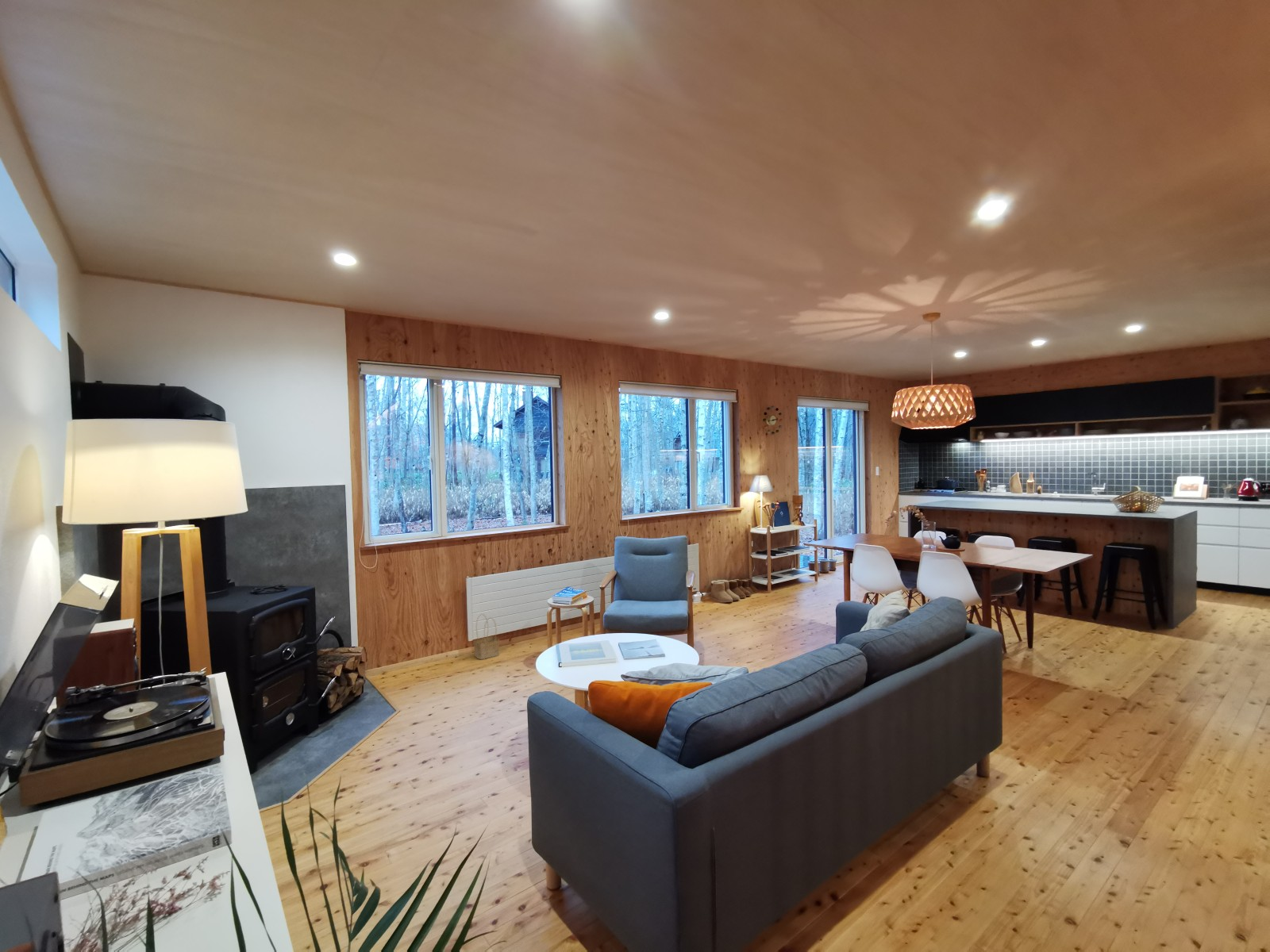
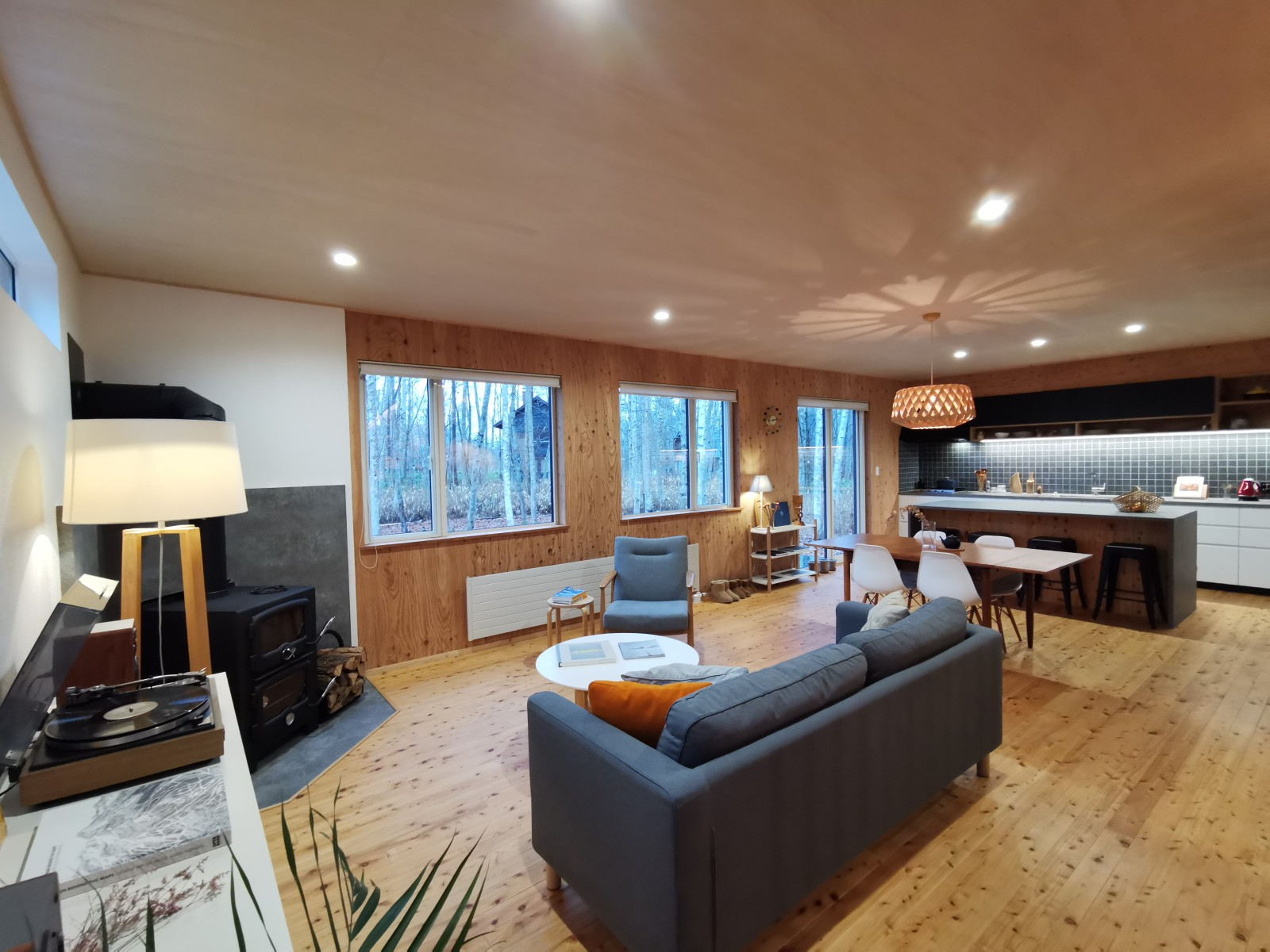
- basket (484, 635)
